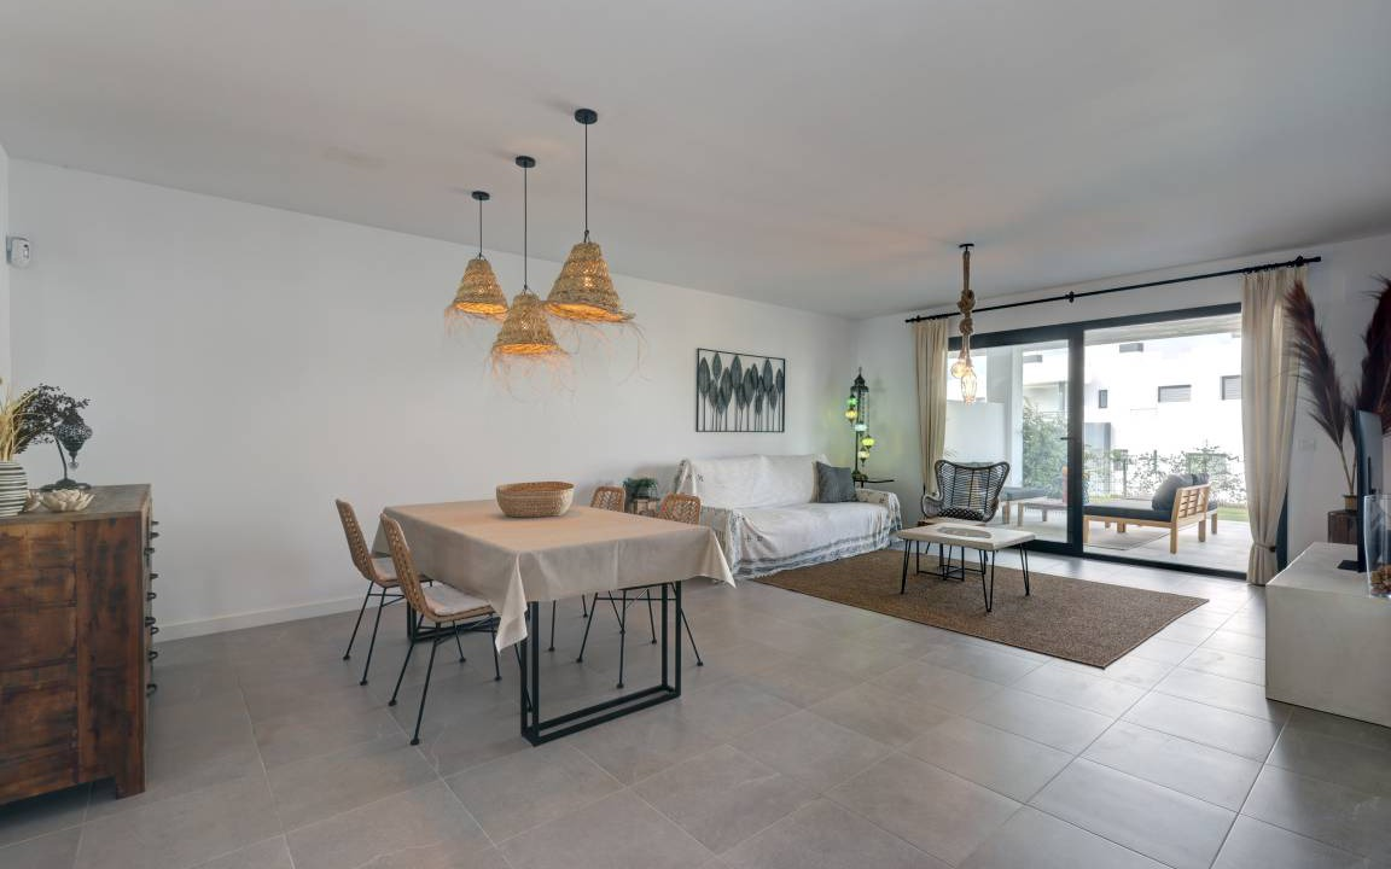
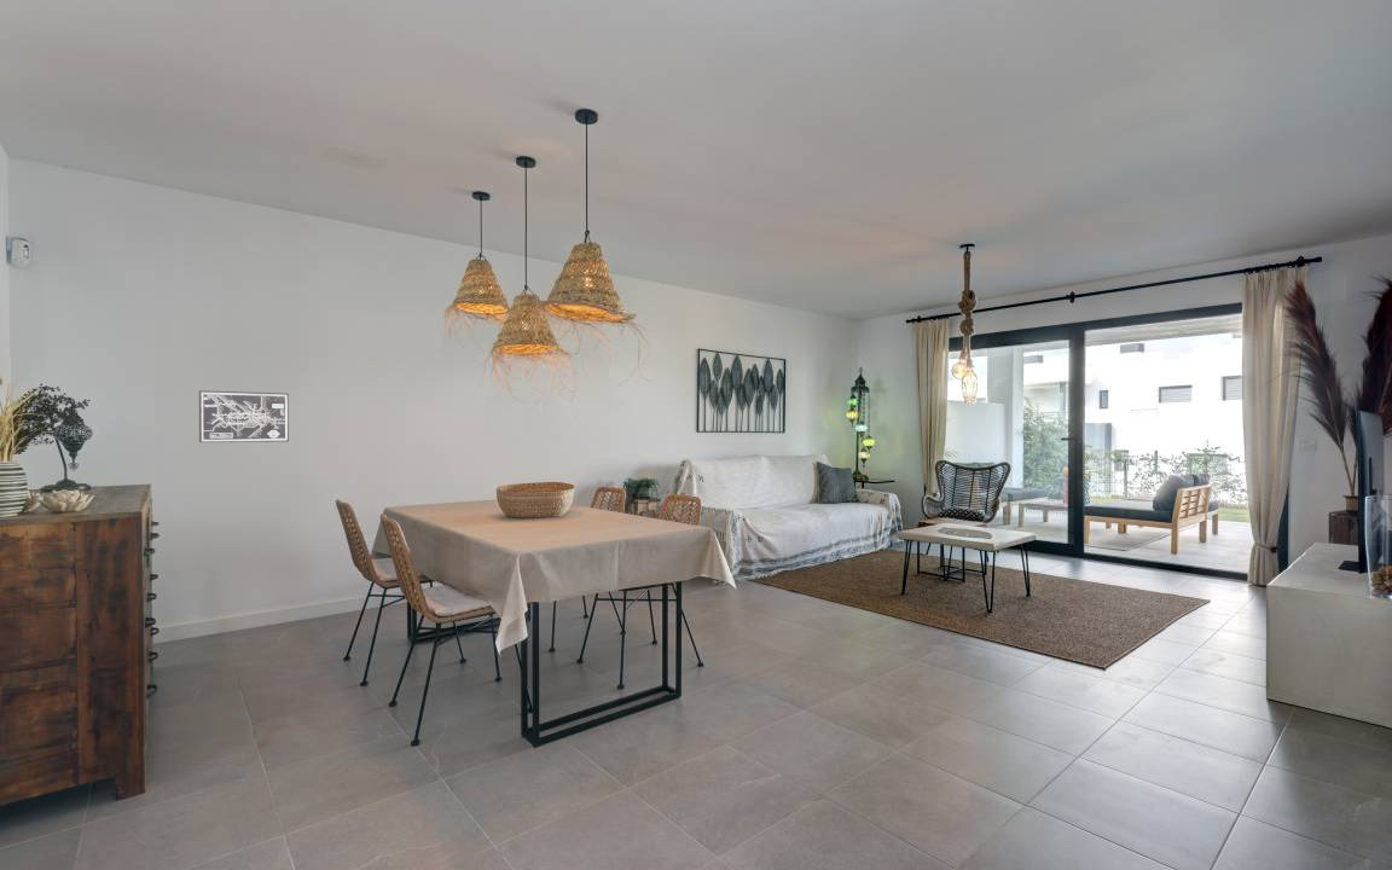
+ wall art (245, 417)
